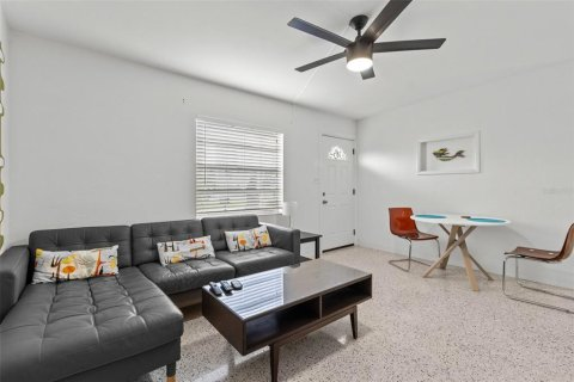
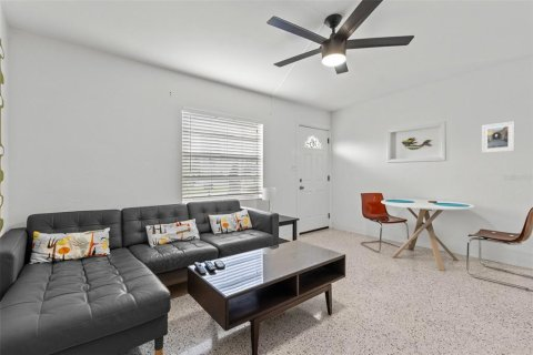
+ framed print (497, 138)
